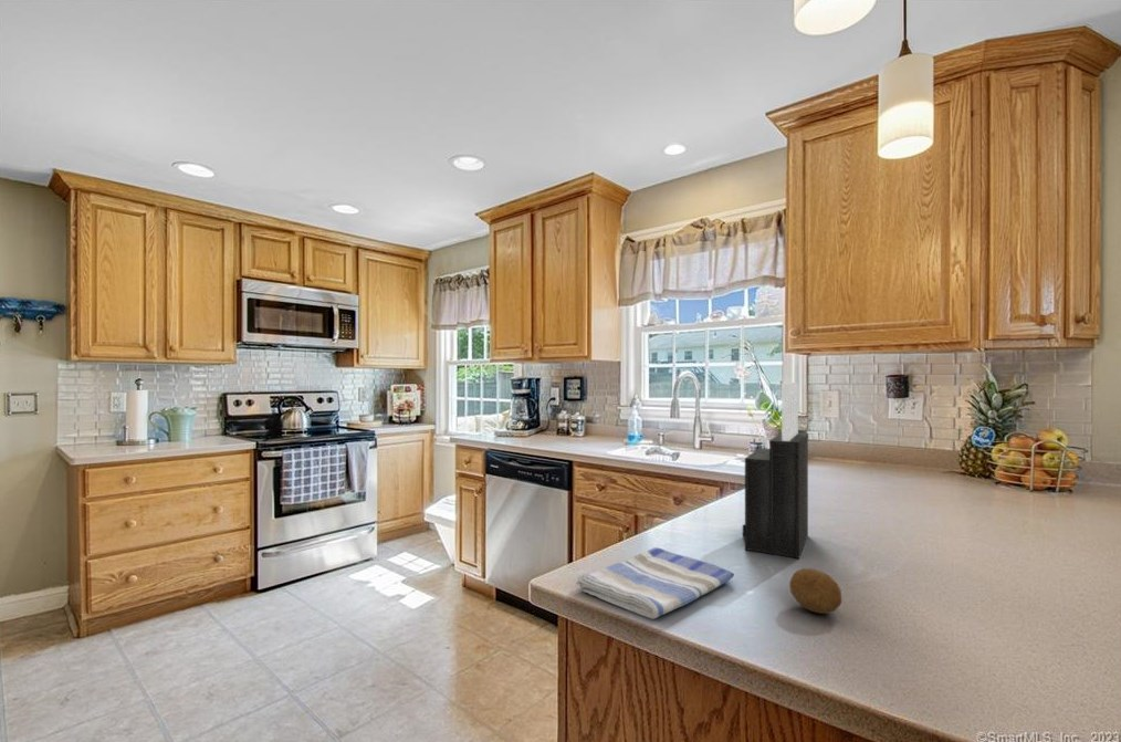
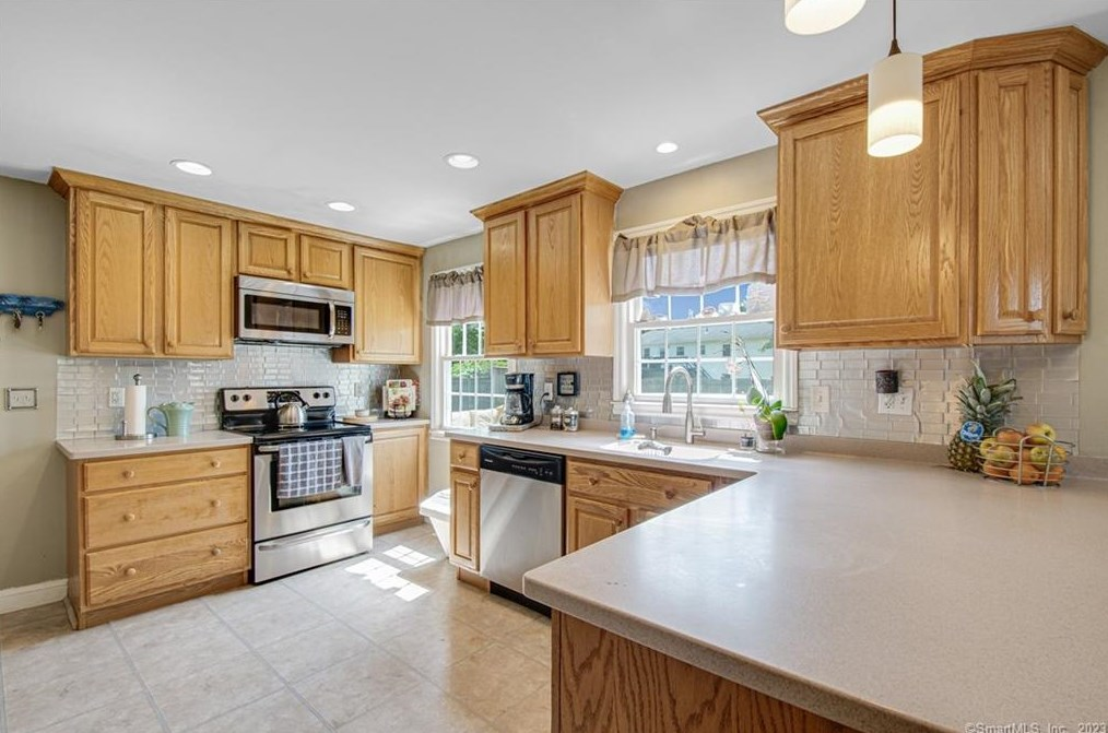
- knife block (772, 462)
- fruit (815, 591)
- dish towel (656, 577)
